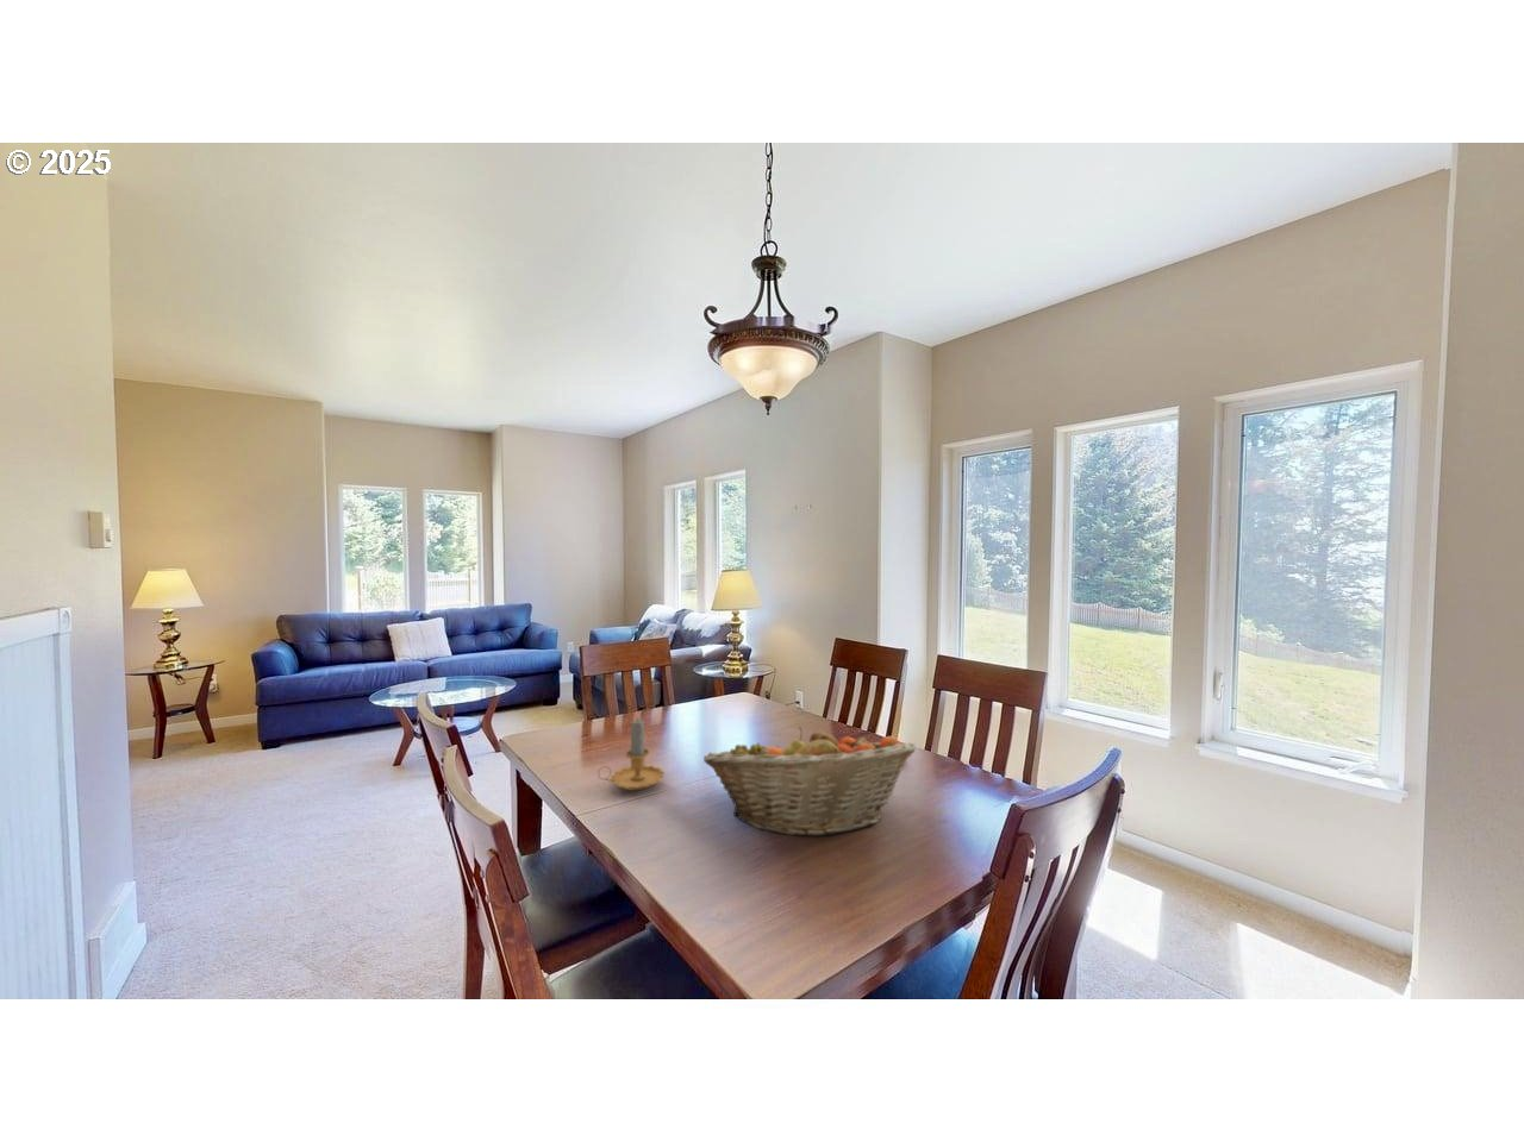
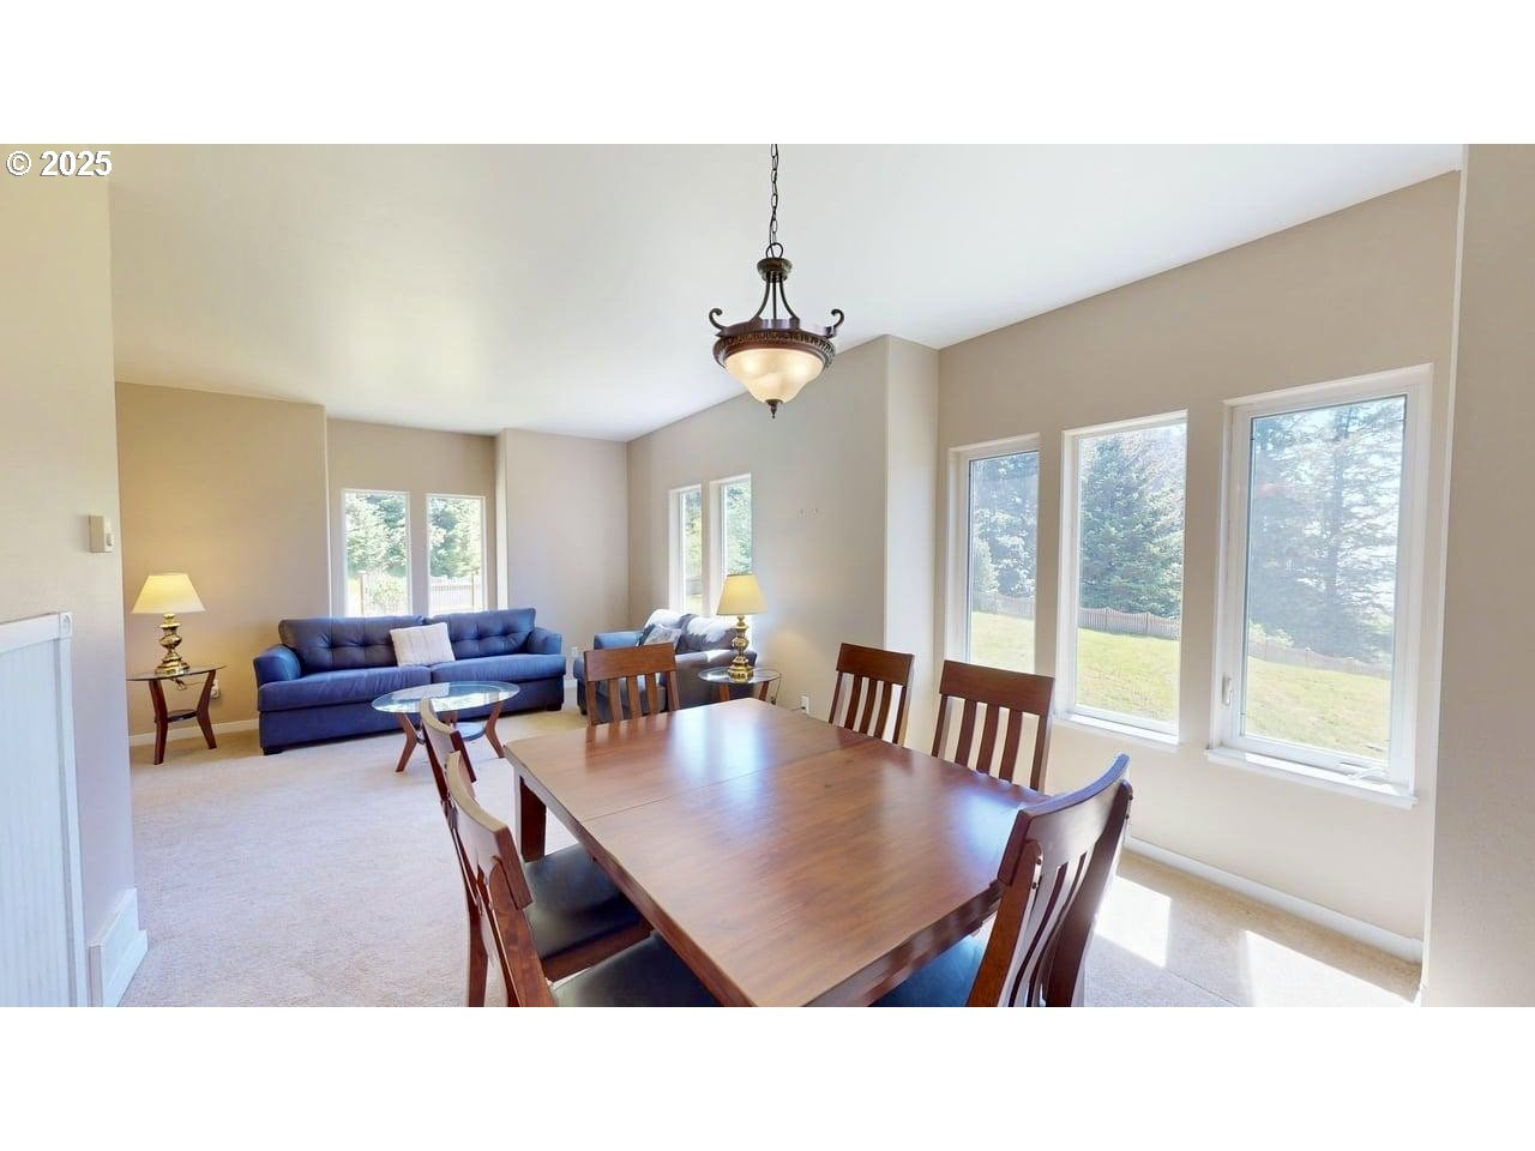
- fruit basket (809, 768)
- candle (631, 751)
